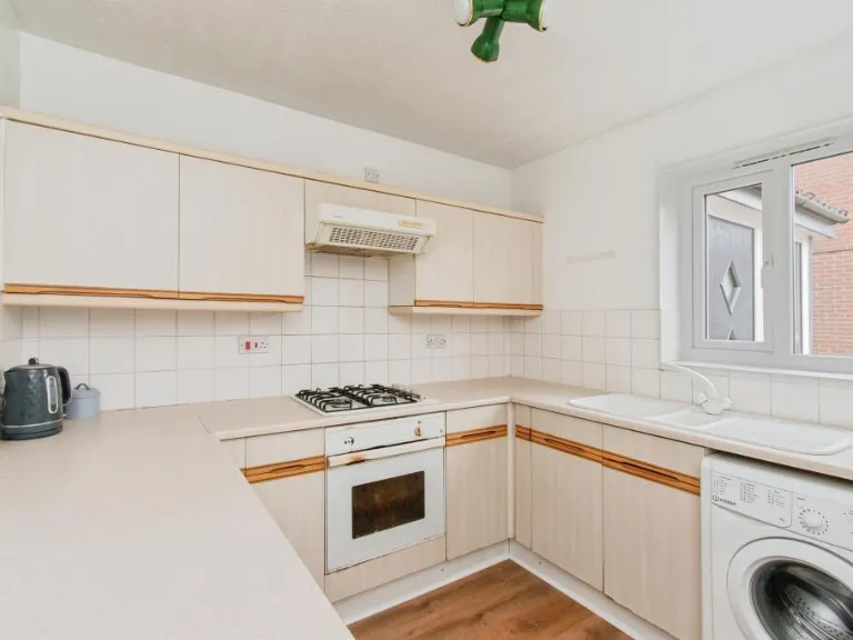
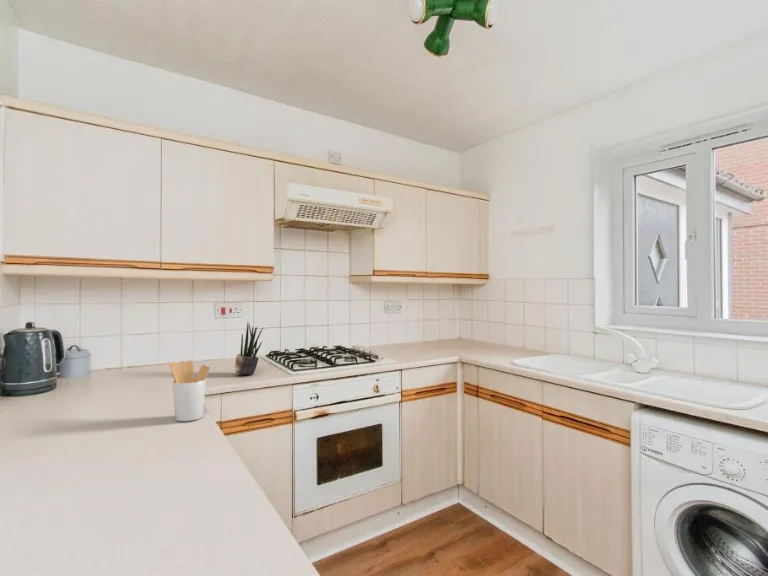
+ utensil holder (186, 388)
+ potted plant (249, 347)
